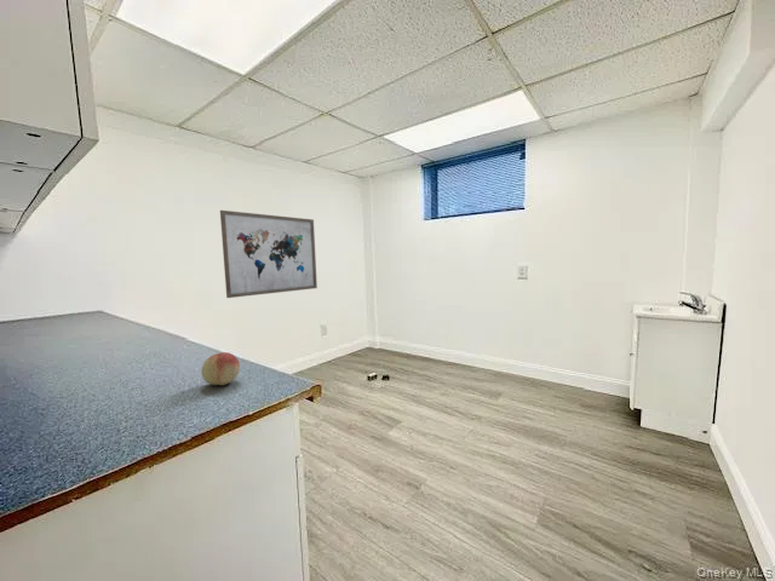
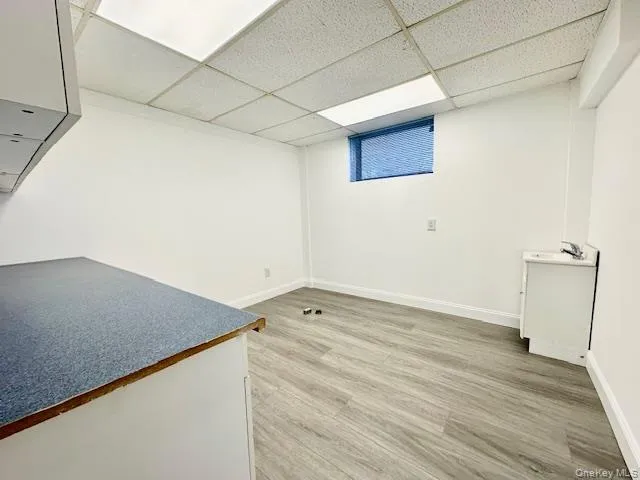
- wall art (275, 254)
- fruit (220, 368)
